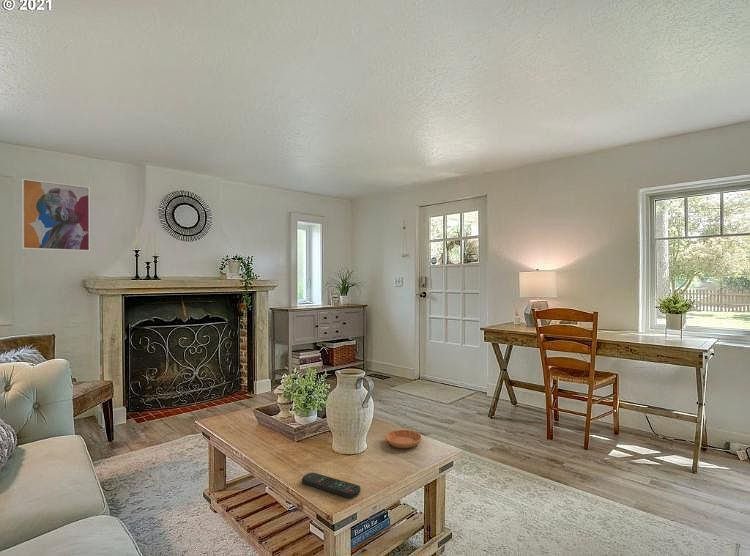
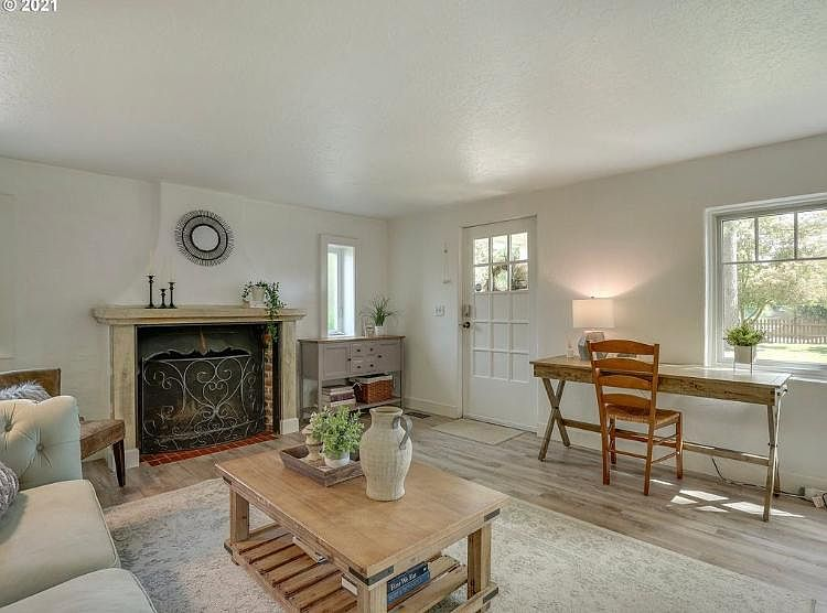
- remote control (330, 484)
- wall art (57, 216)
- saucer (403, 439)
